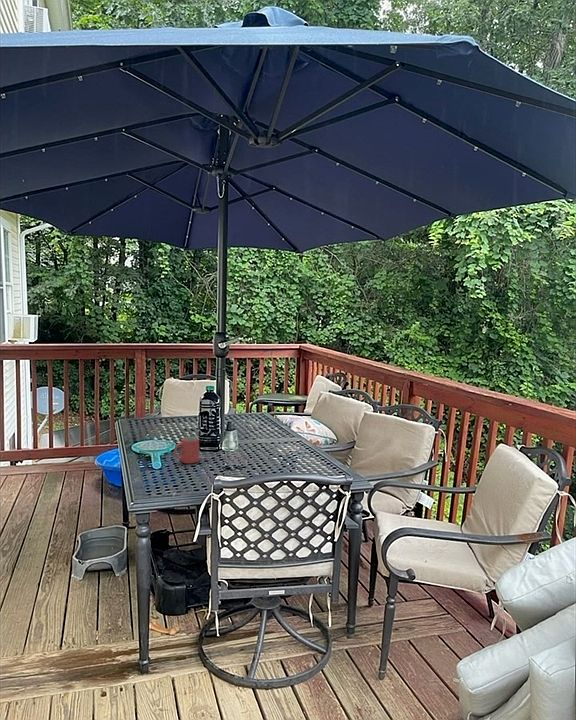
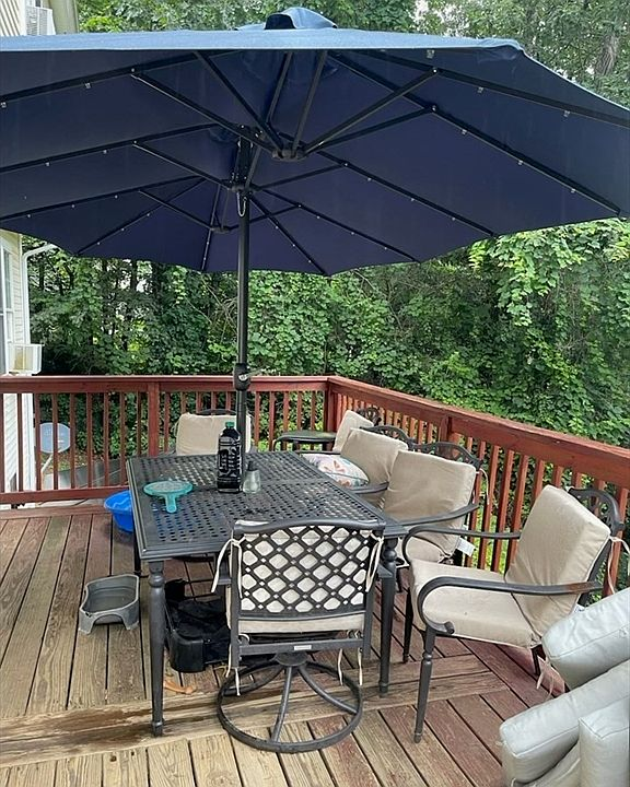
- mug (186, 450)
